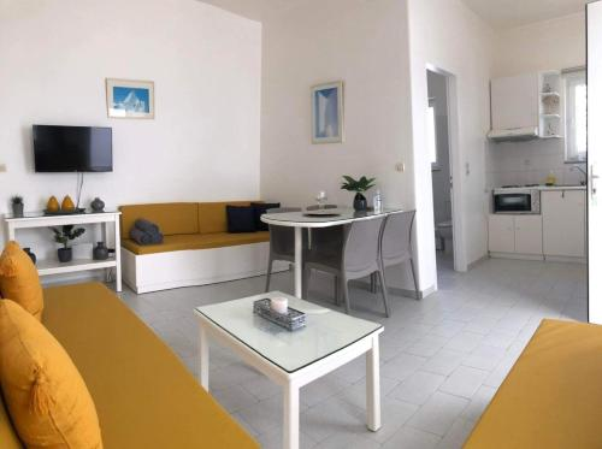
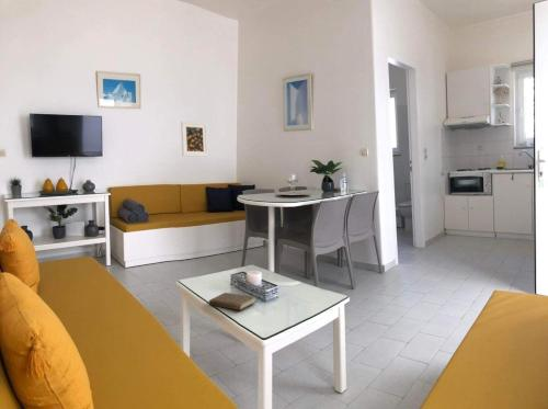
+ book (230, 302)
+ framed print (194, 139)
